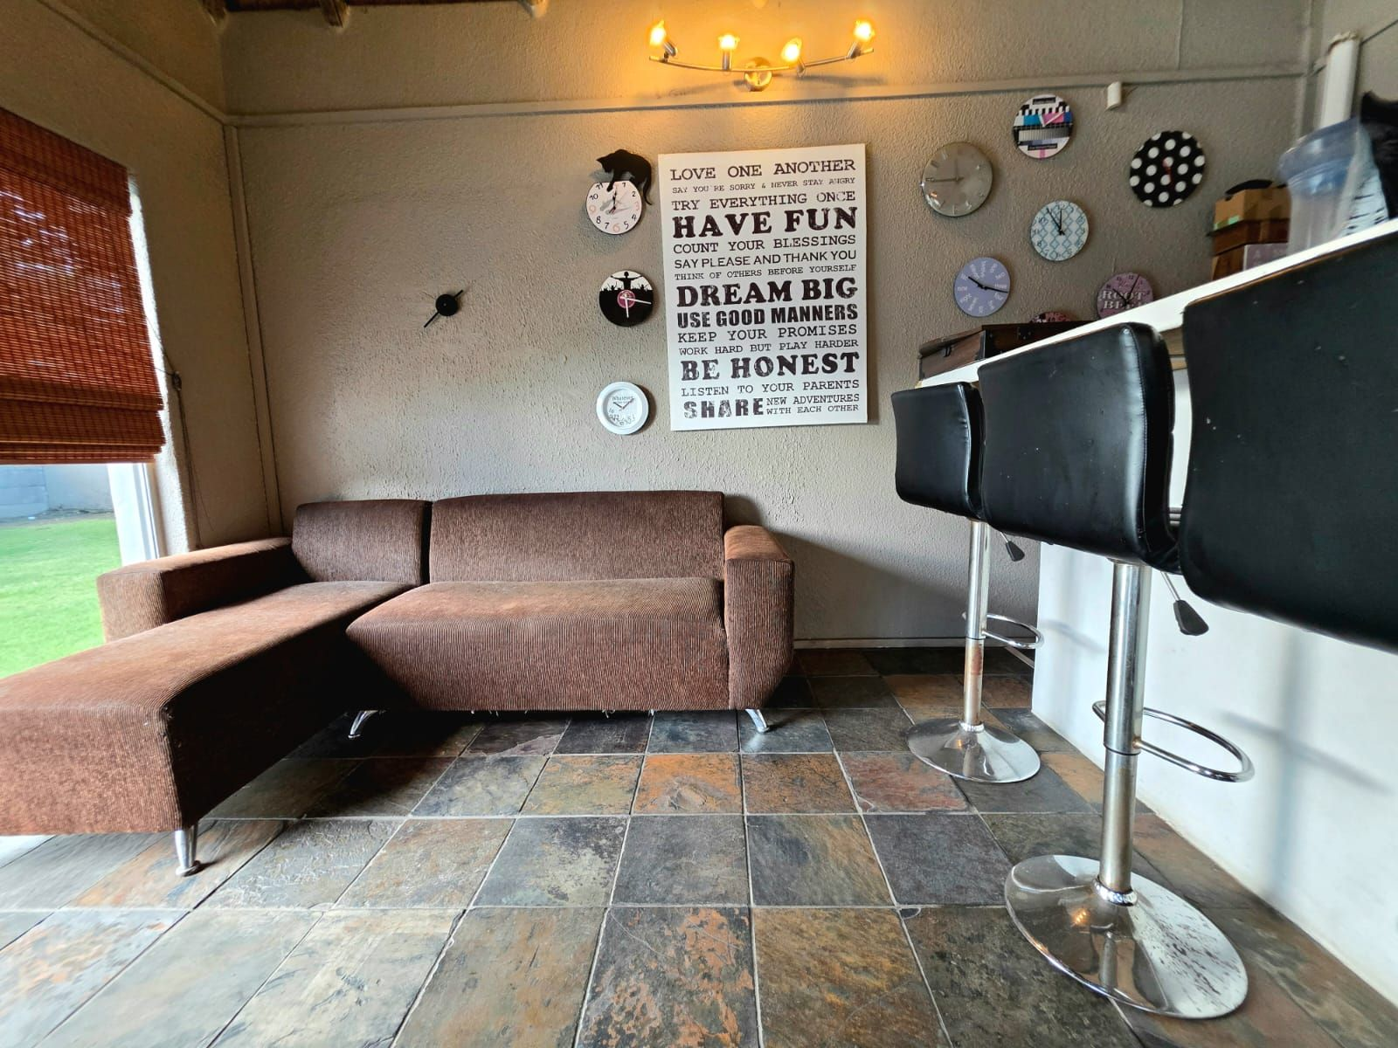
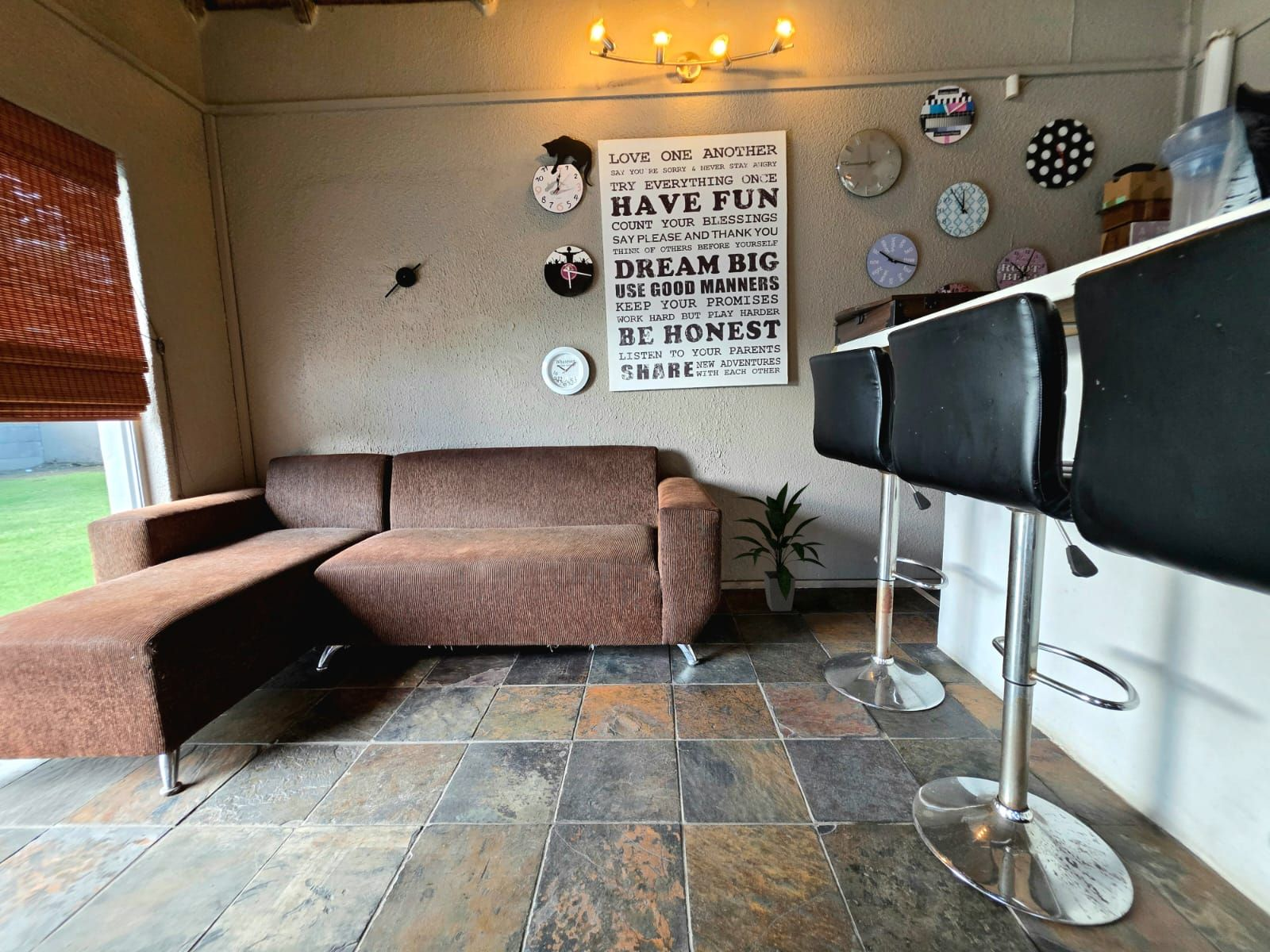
+ indoor plant (777, 546)
